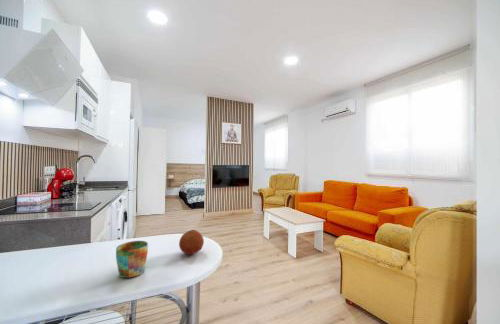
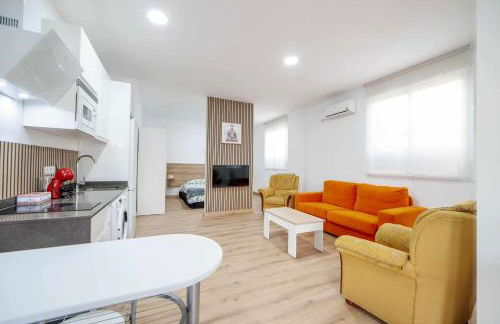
- mug (133, 256)
- fruit (191, 241)
